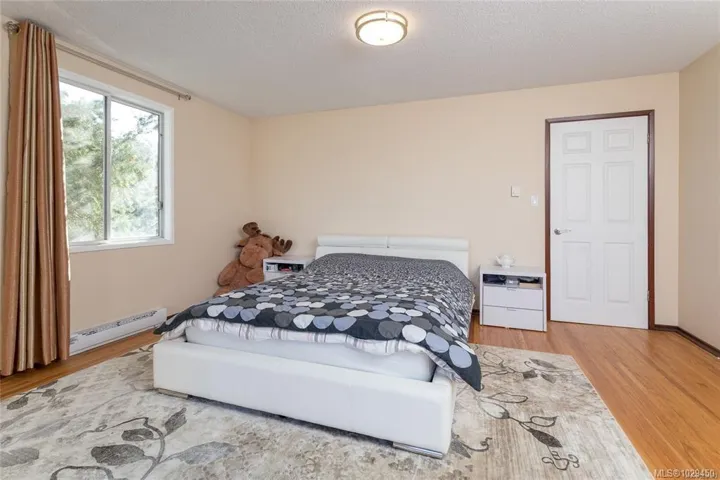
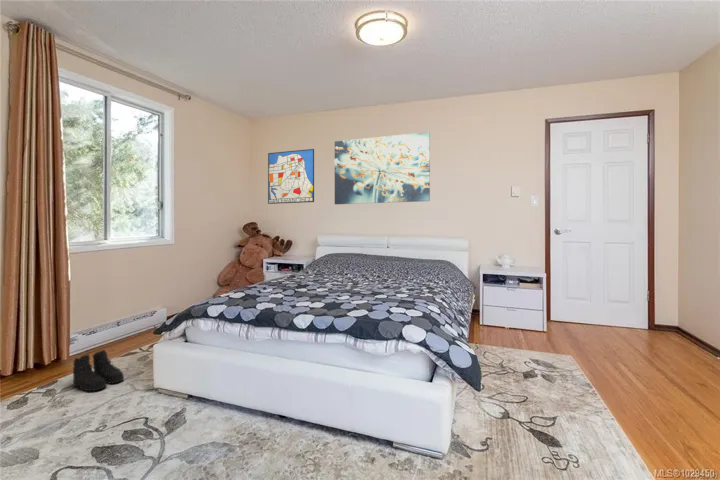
+ wall art (290, 177)
+ boots (98, 368)
+ wall art (380, 170)
